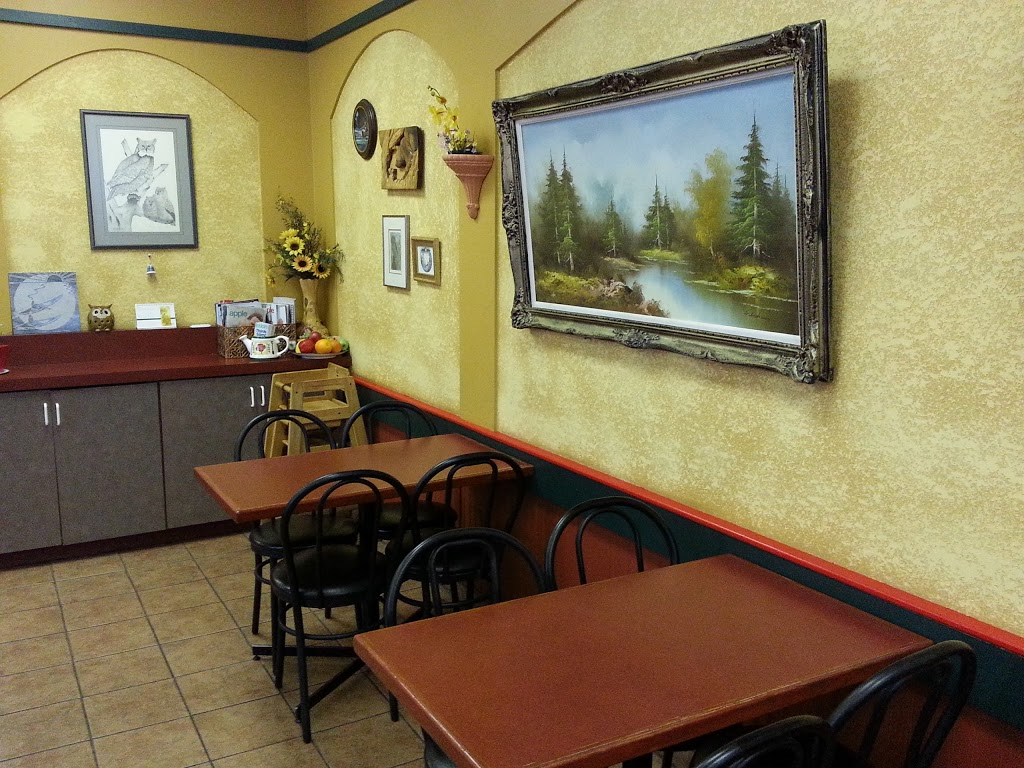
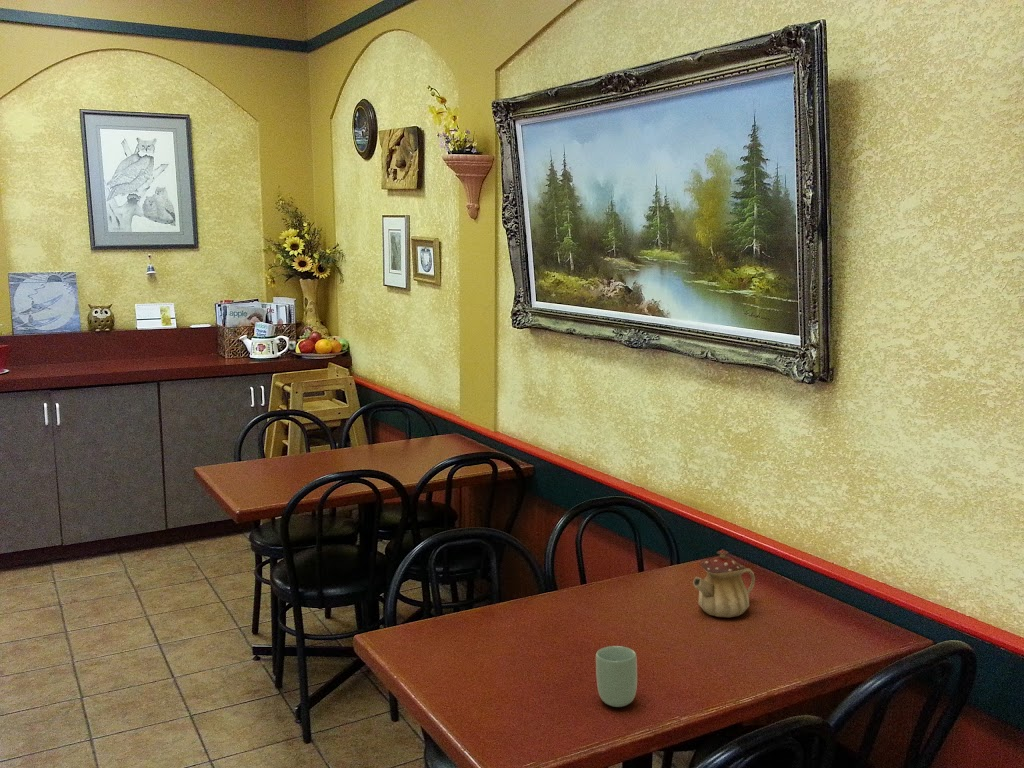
+ teapot (725, 579)
+ cup (616, 678)
